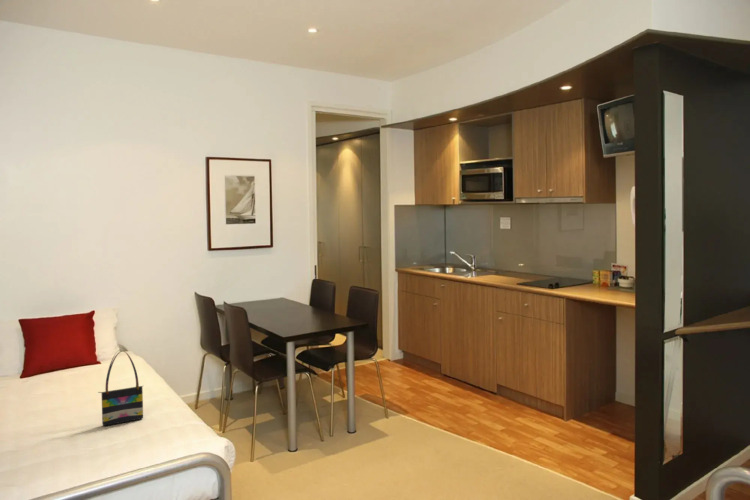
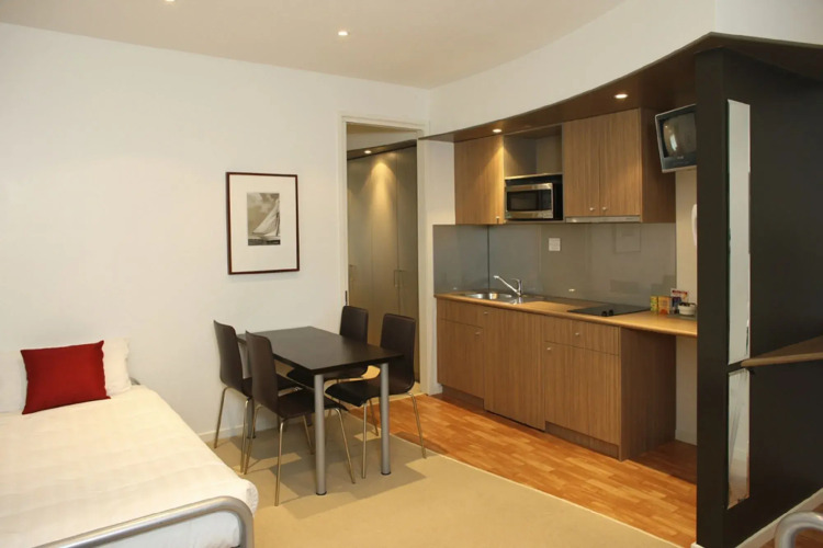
- tote bag (121, 389)
